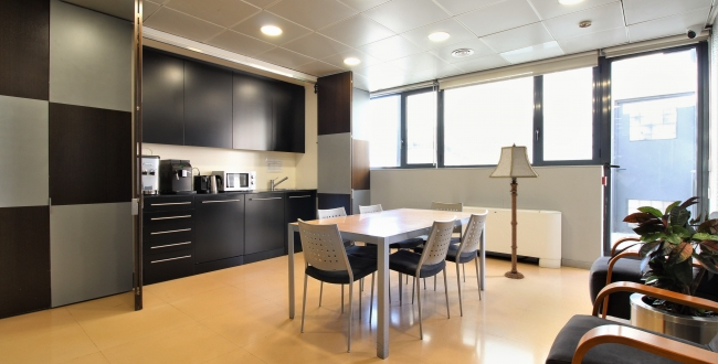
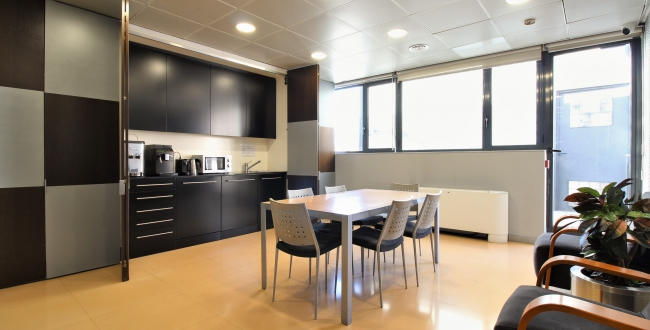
- floor lamp (514, 208)
